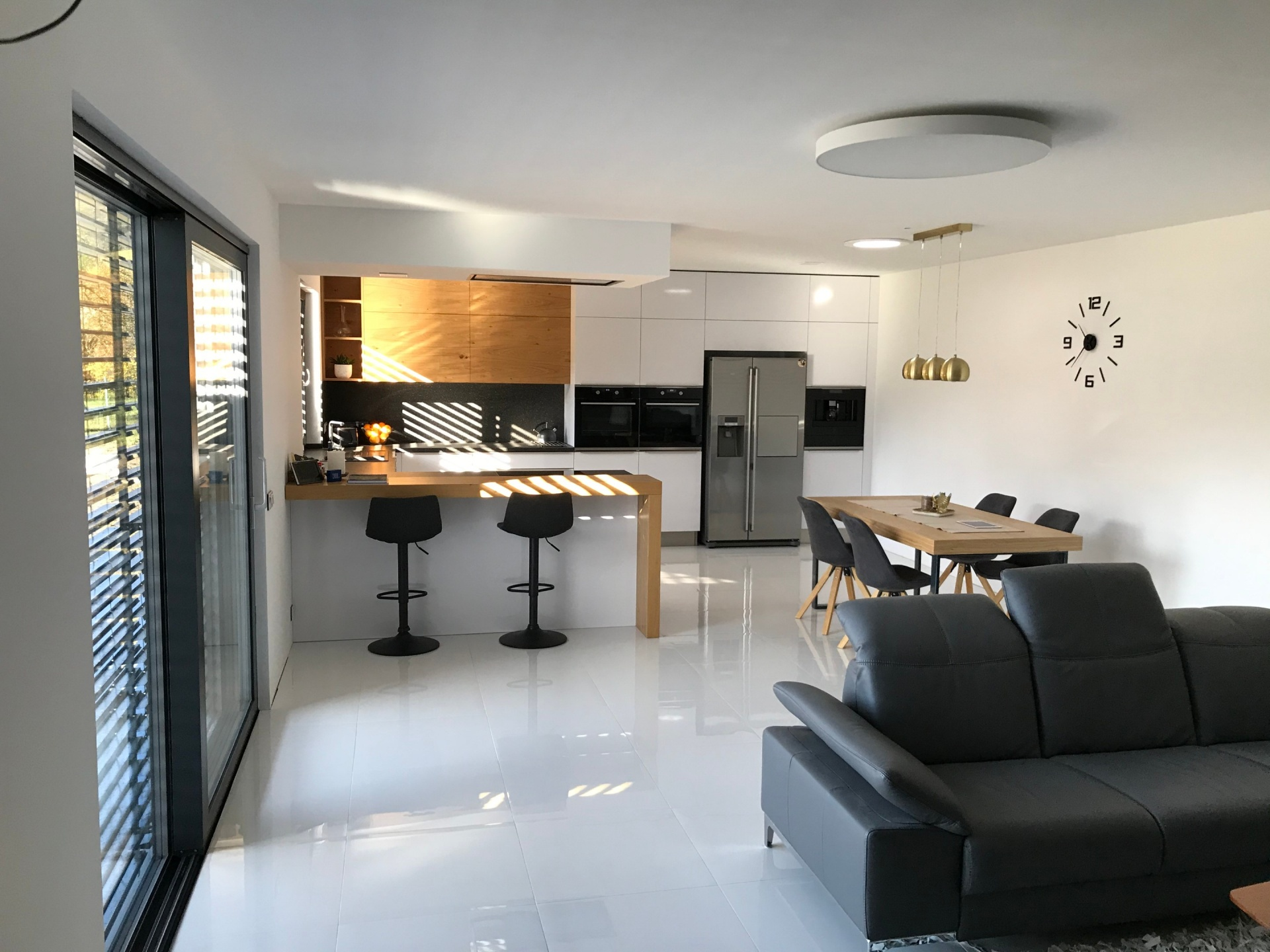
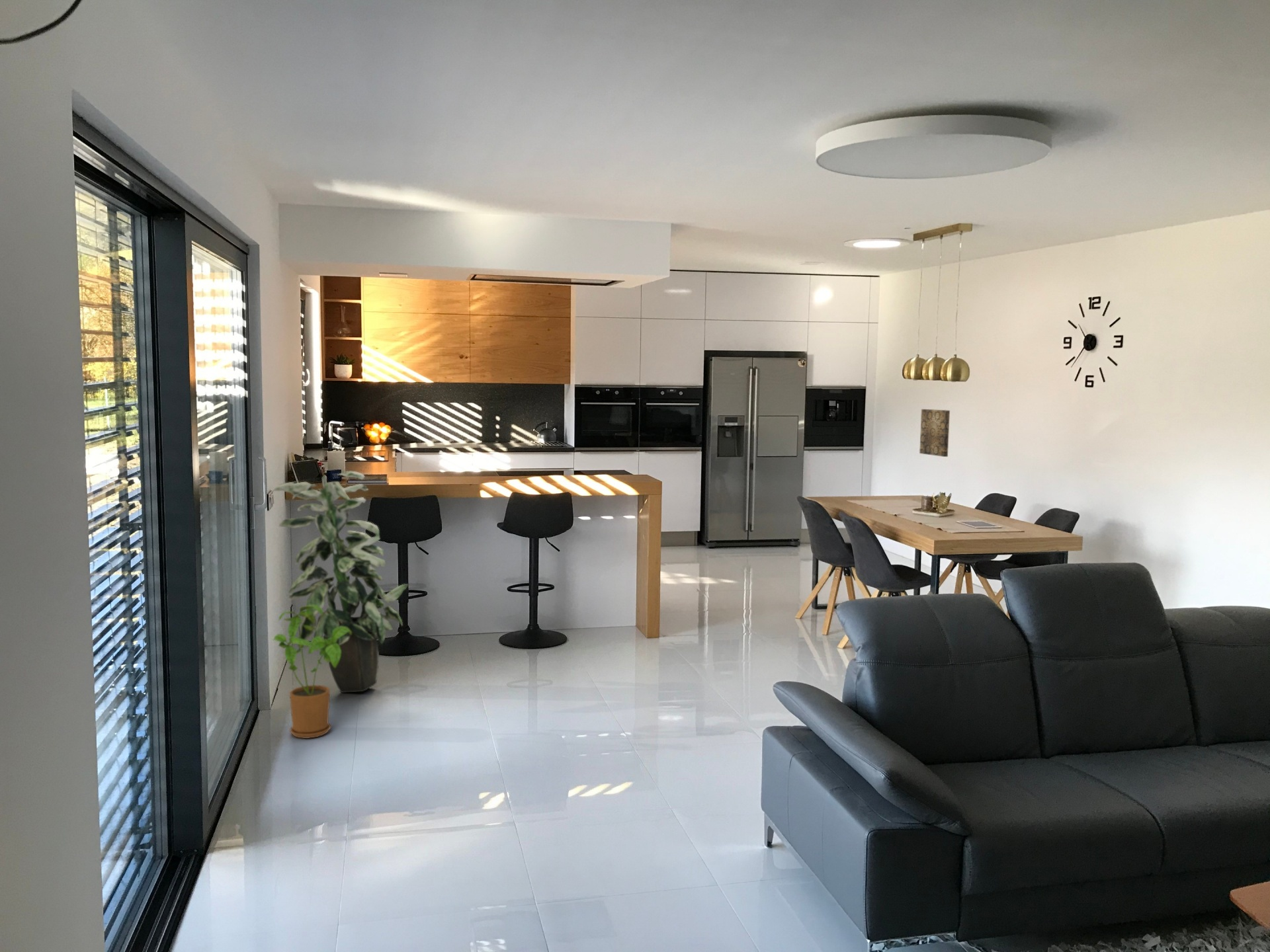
+ wall art (934, 432)
+ house plant (314, 670)
+ indoor plant (342, 582)
